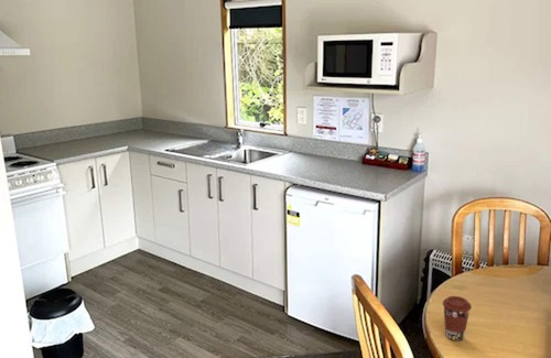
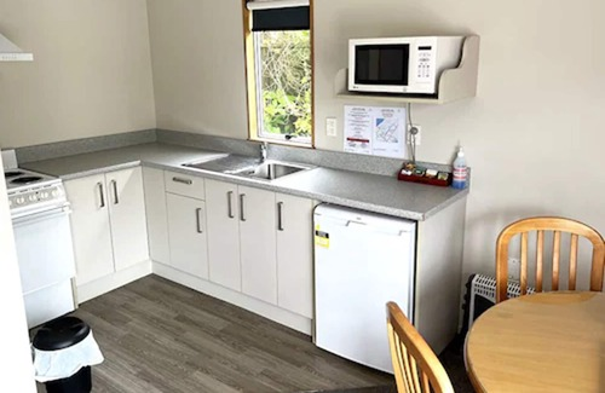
- coffee cup (455, 318)
